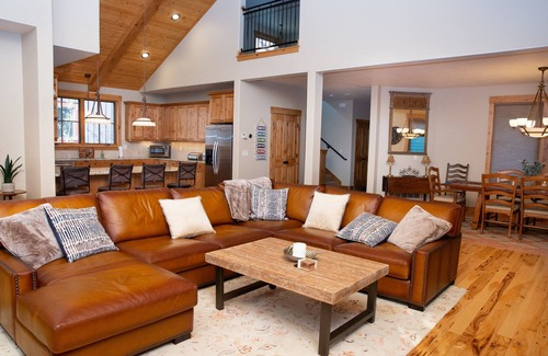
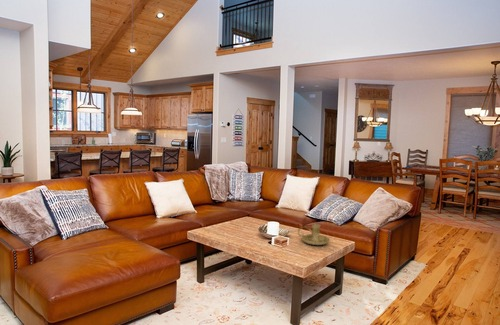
+ candle holder (312, 233)
